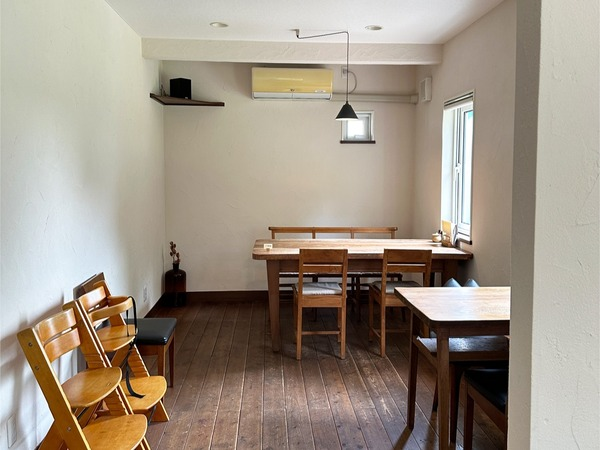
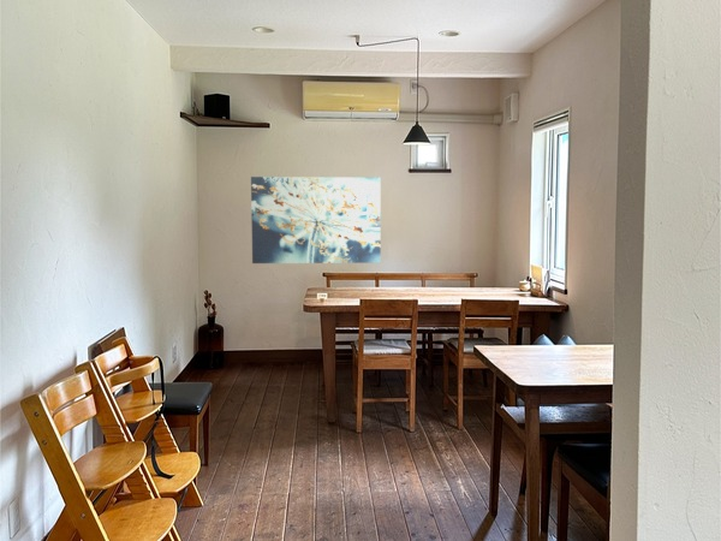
+ wall art (316, 220)
